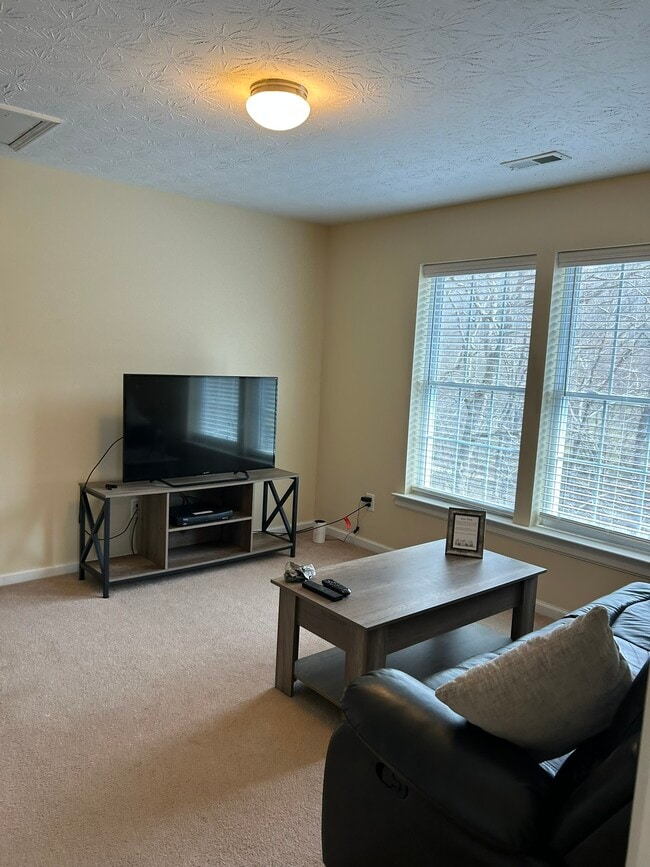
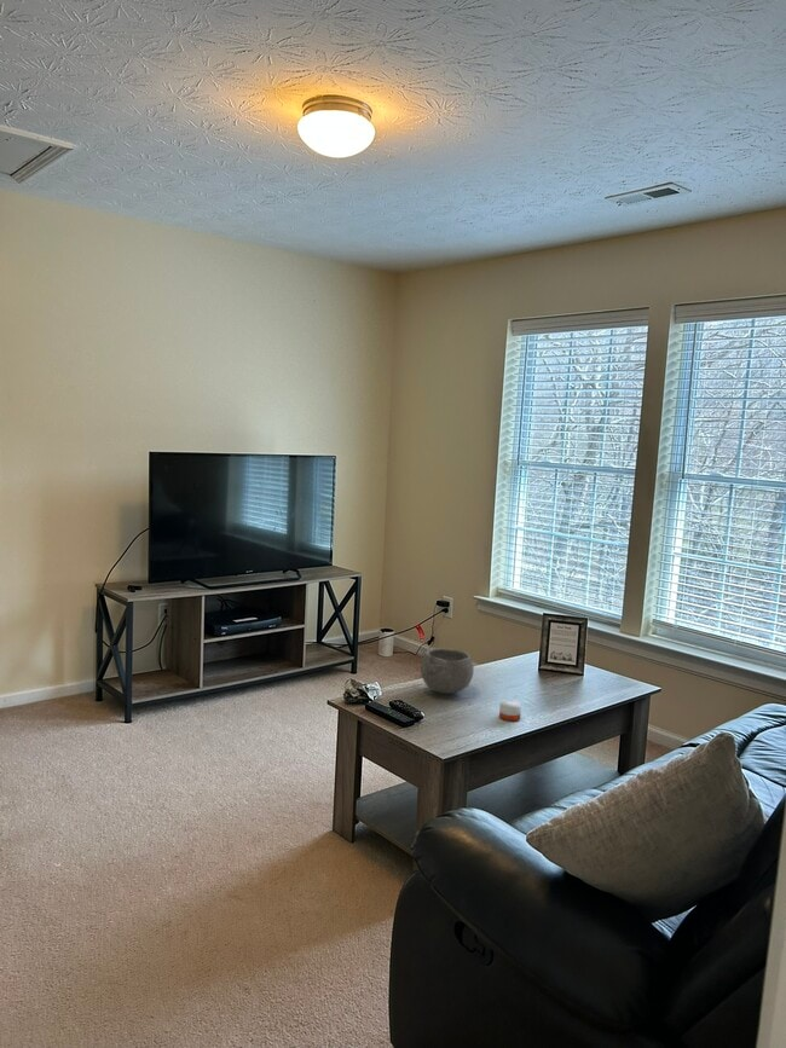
+ bowl (446, 672)
+ candle (510, 702)
